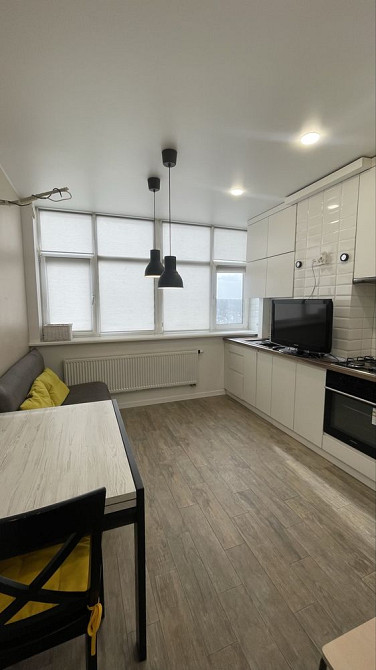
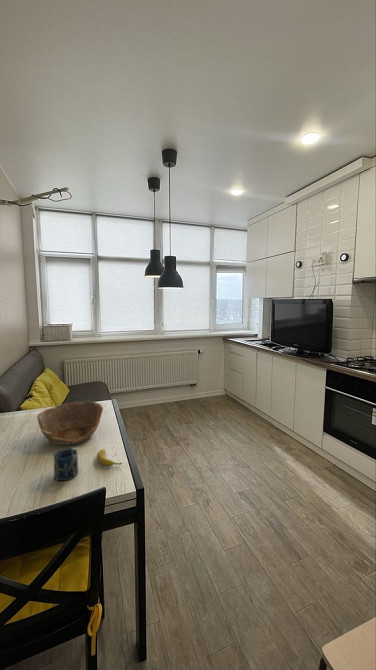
+ banana (108, 459)
+ bowl (71, 422)
+ cup (66, 465)
